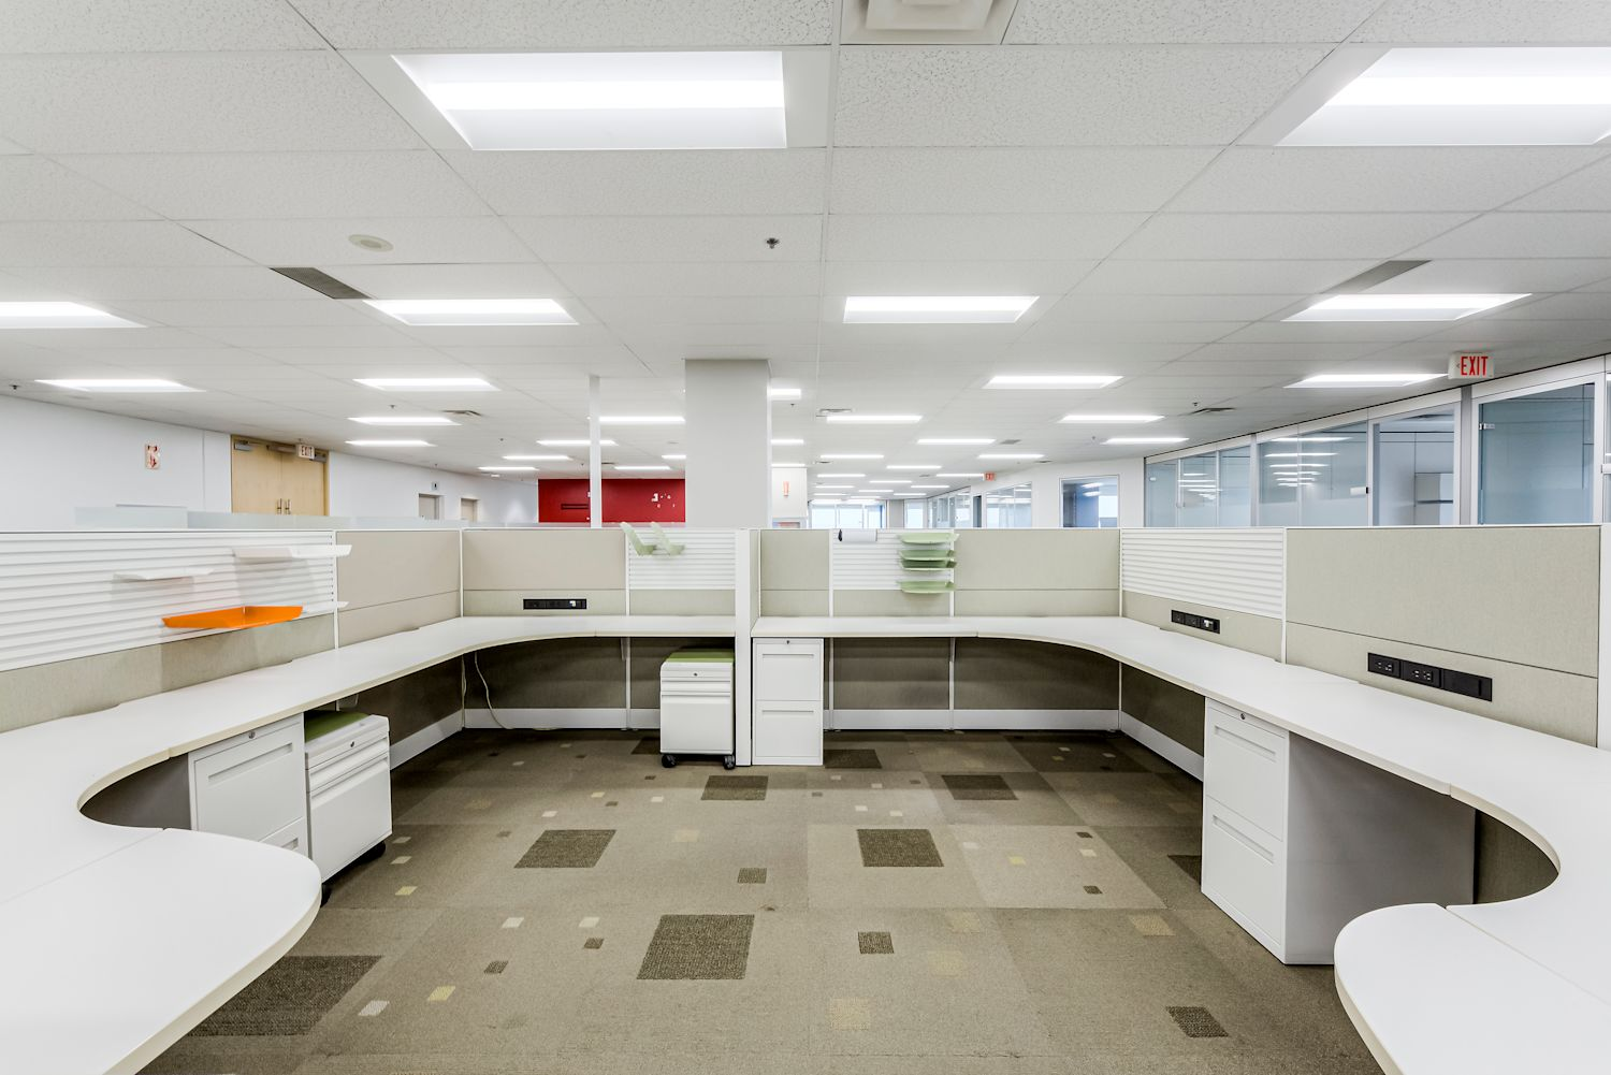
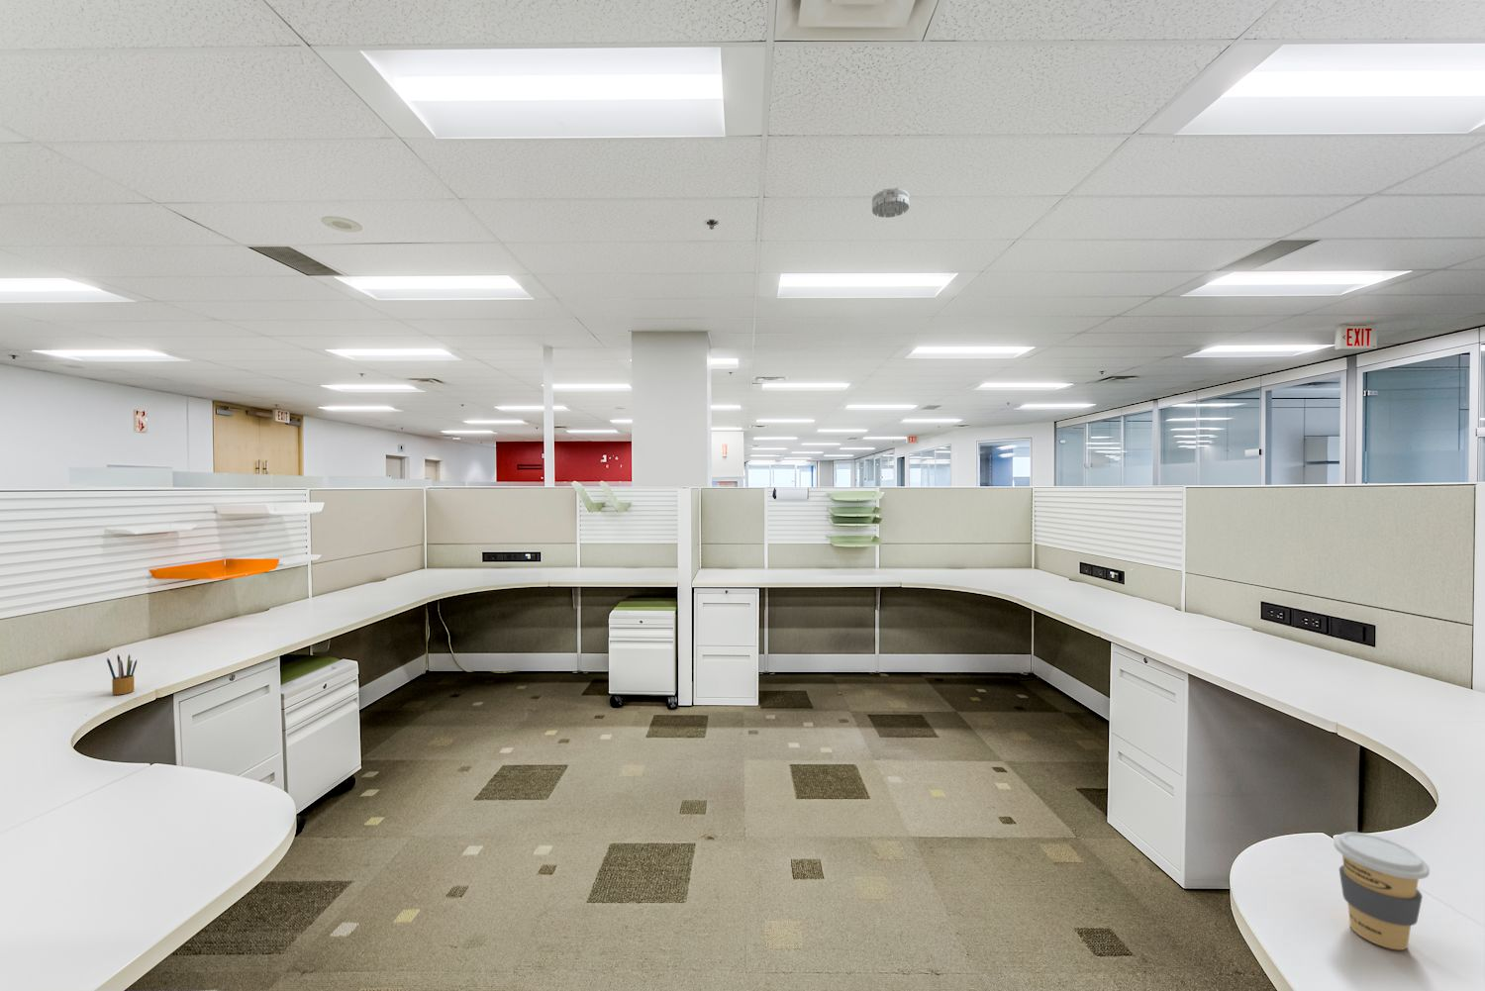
+ pencil box (122, 674)
+ coffee cup (1379, 891)
+ smoke detector (890, 202)
